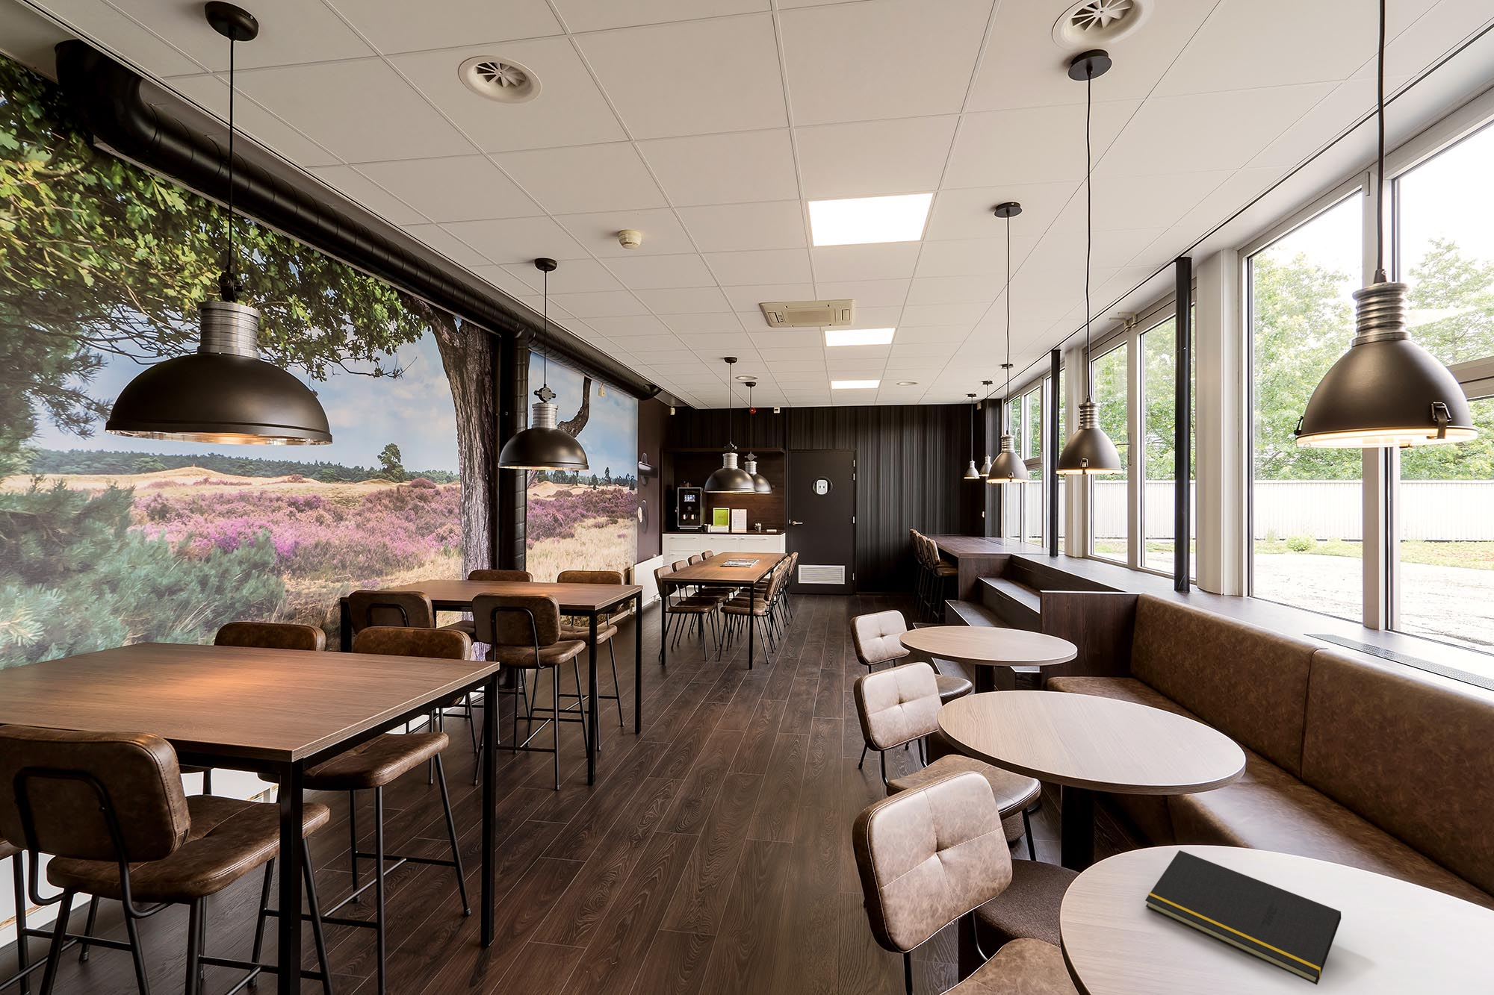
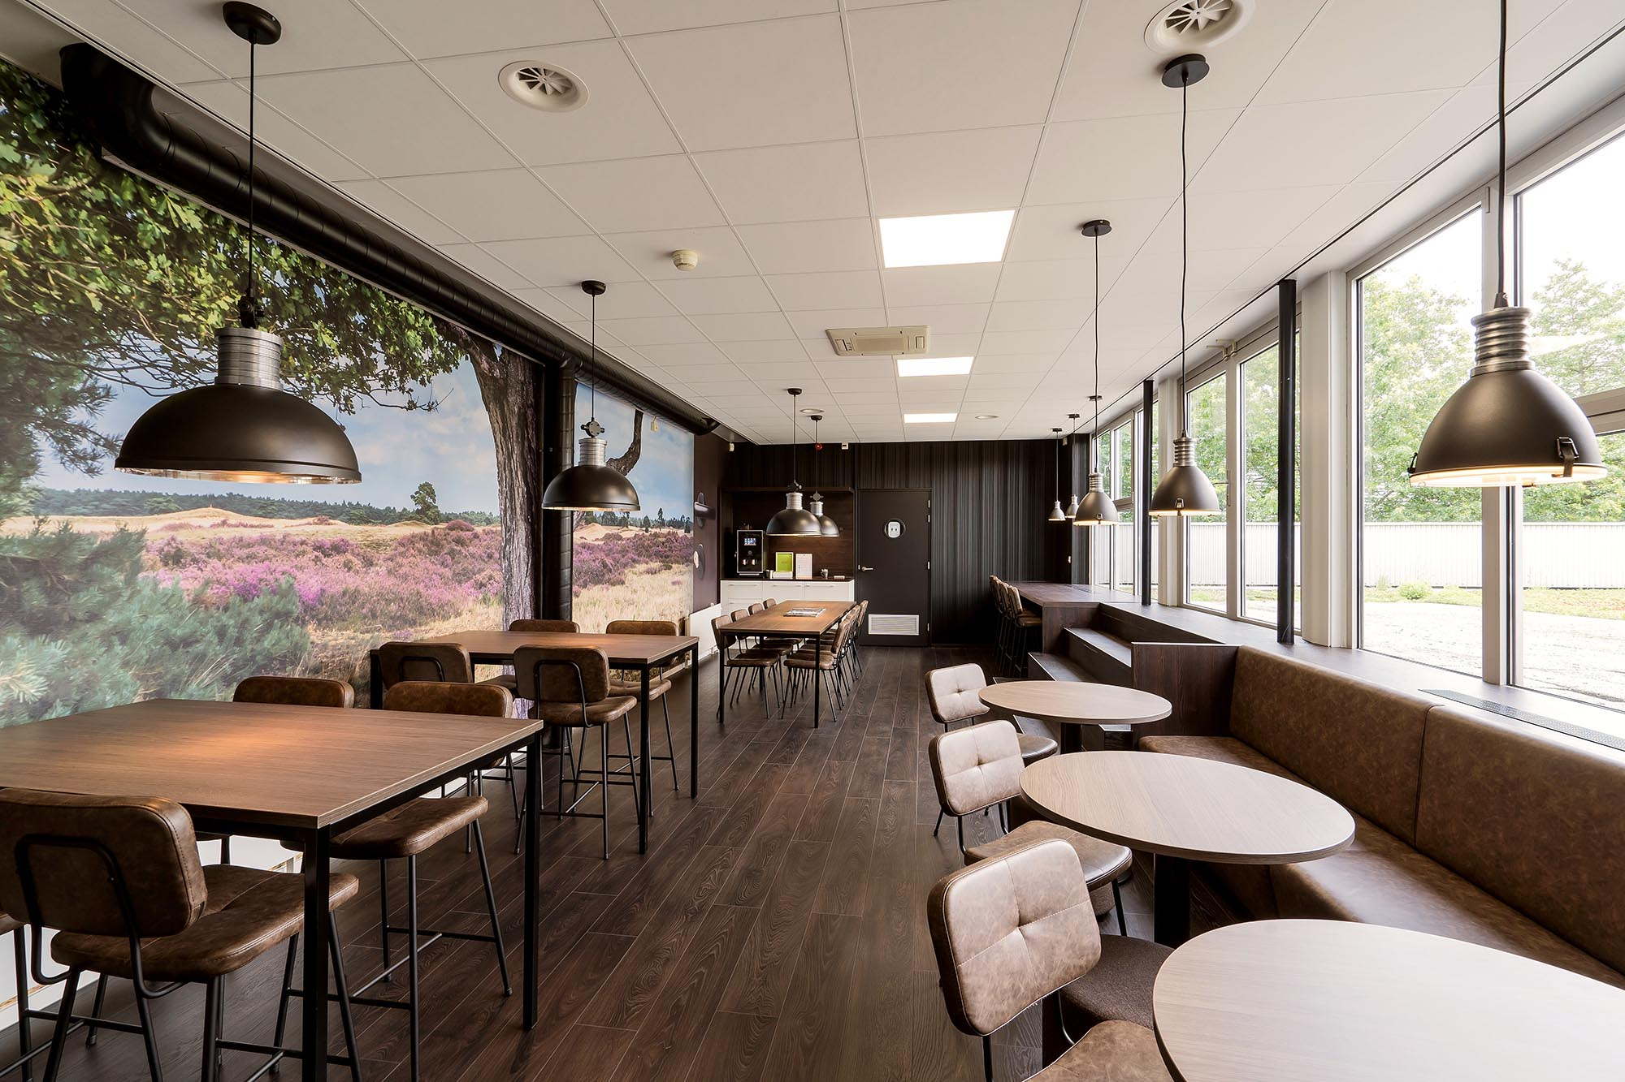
- notepad (1240, 908)
